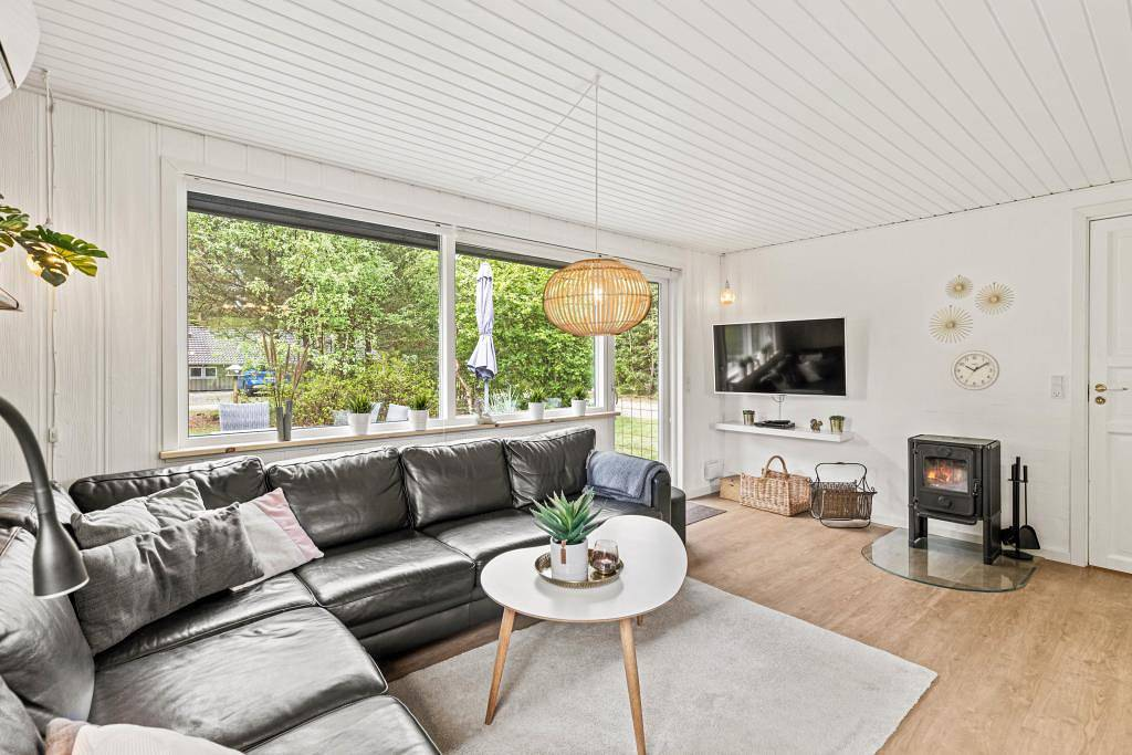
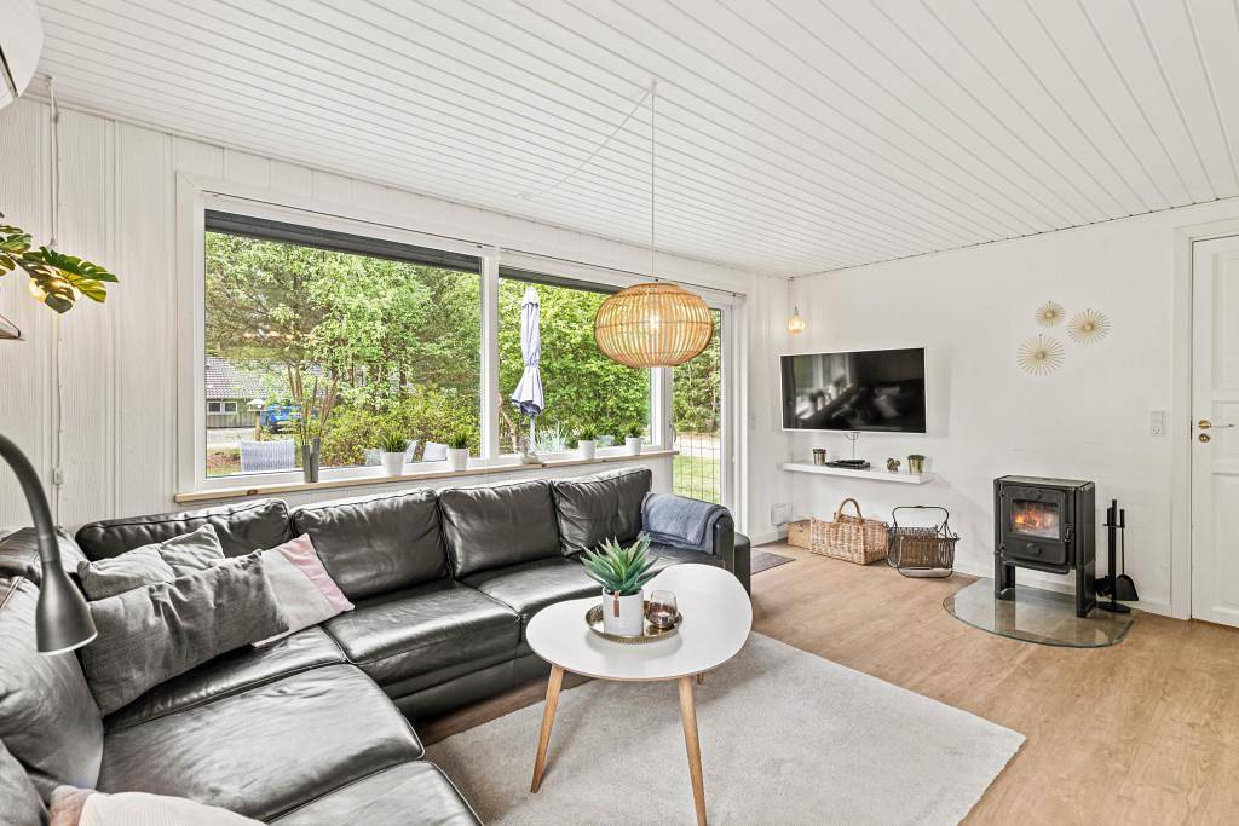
- wall clock (974, 370)
